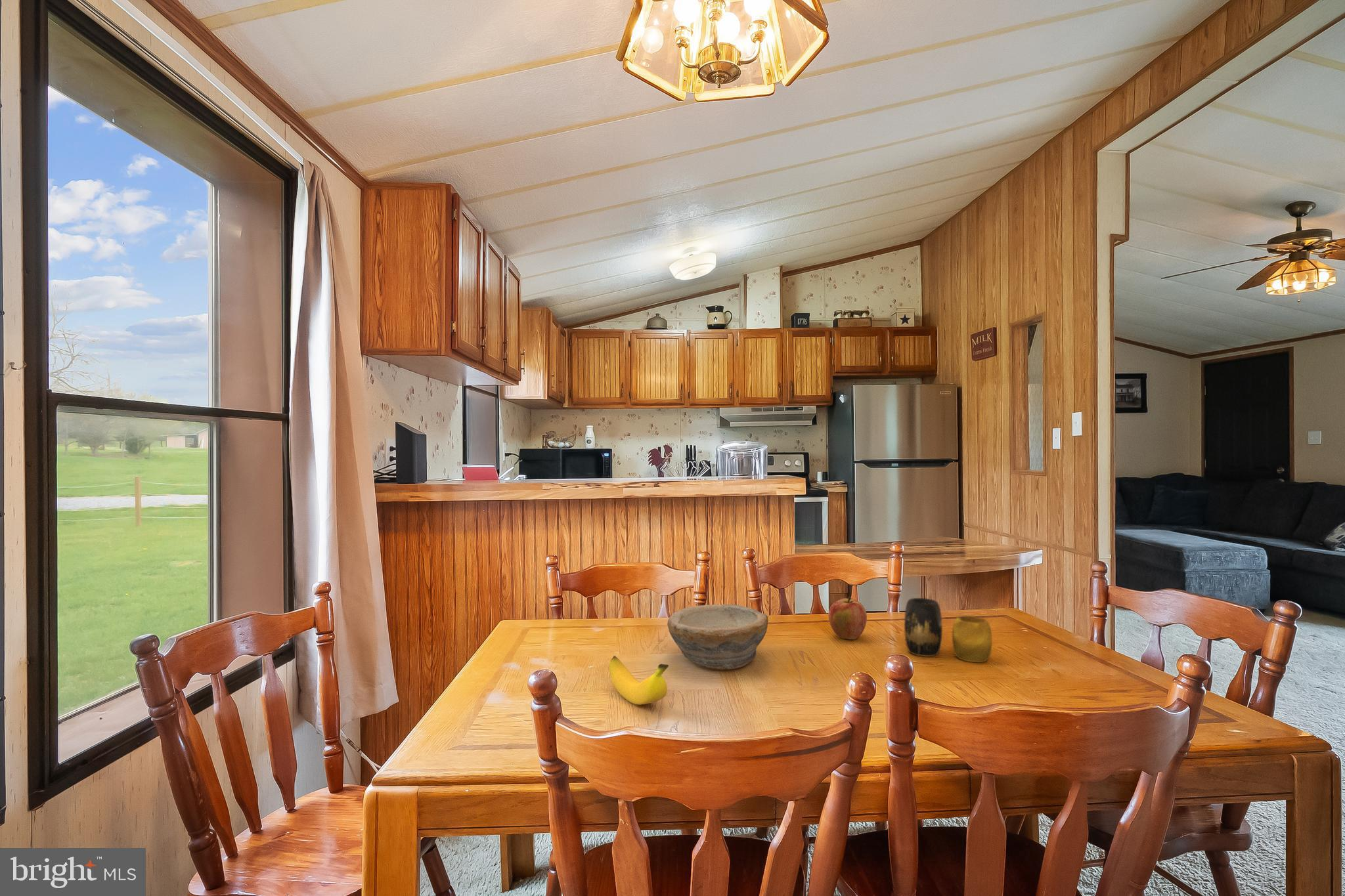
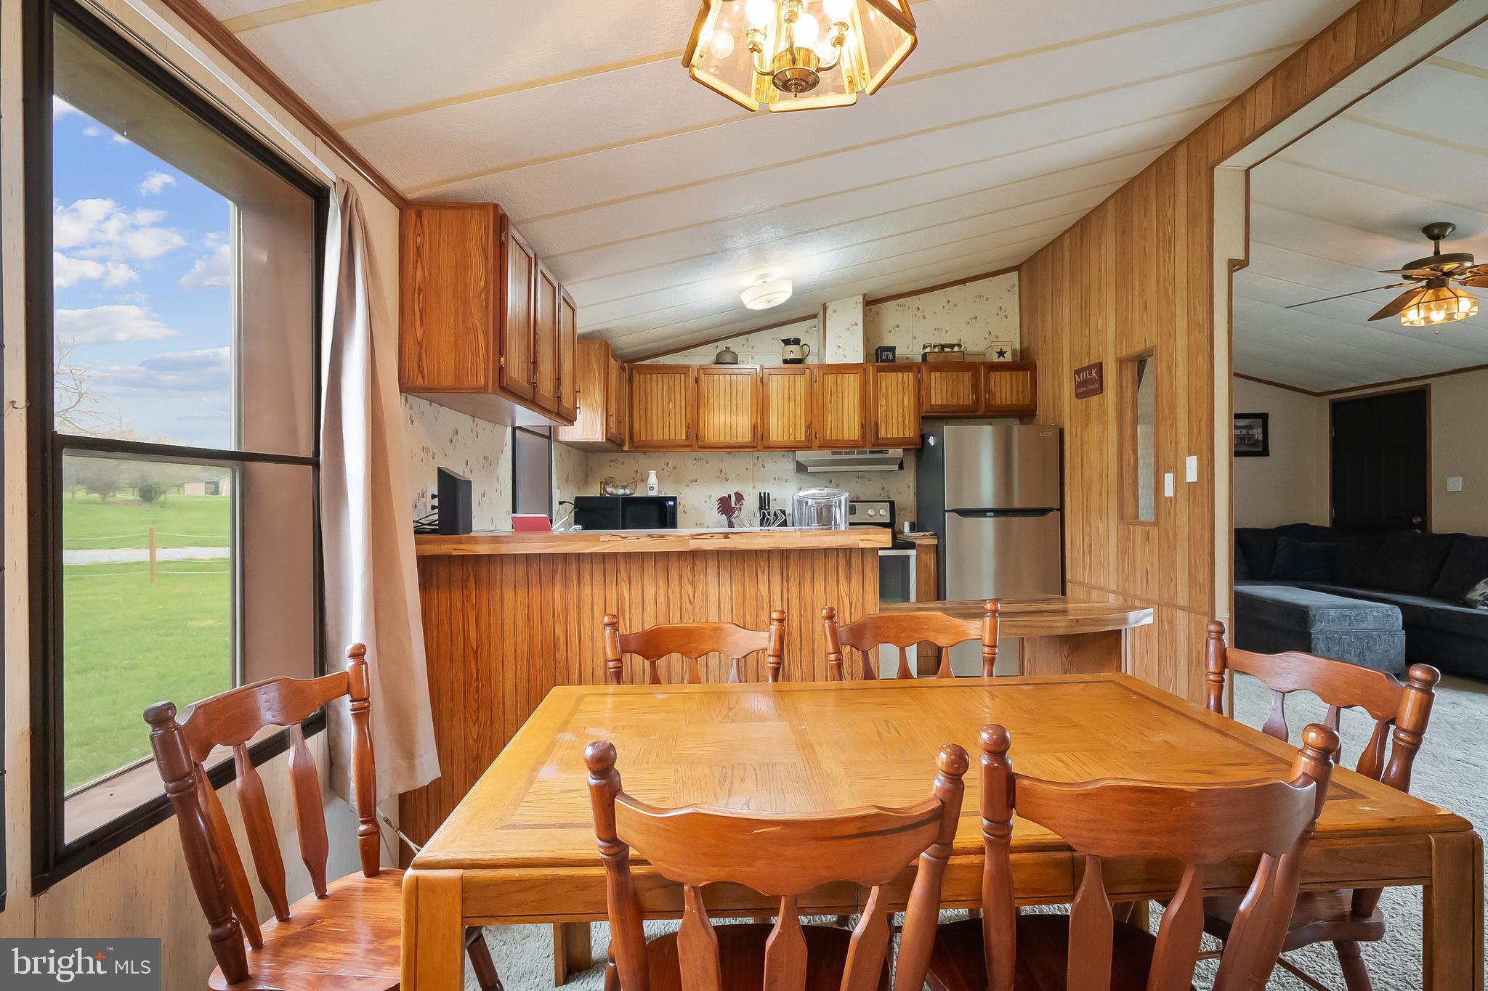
- apple (847, 617)
- bowl (718, 637)
- vase (942, 629)
- banana (635, 679)
